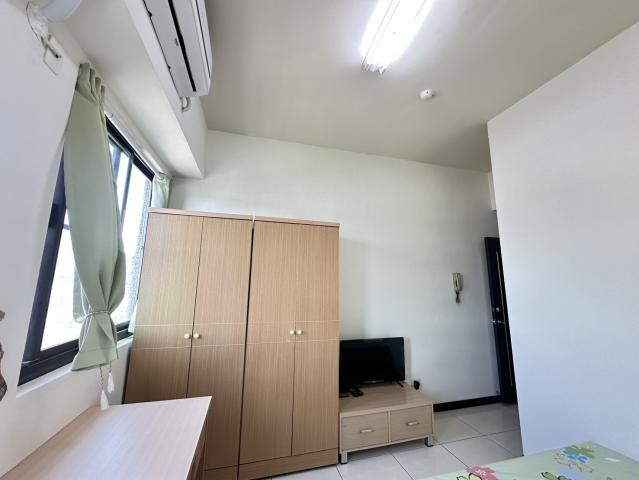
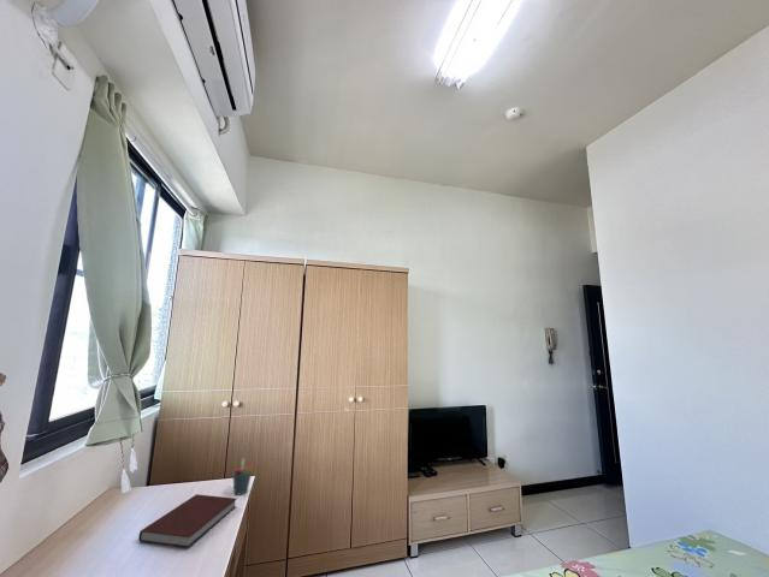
+ pen holder (242, 476)
+ notebook (193, 517)
